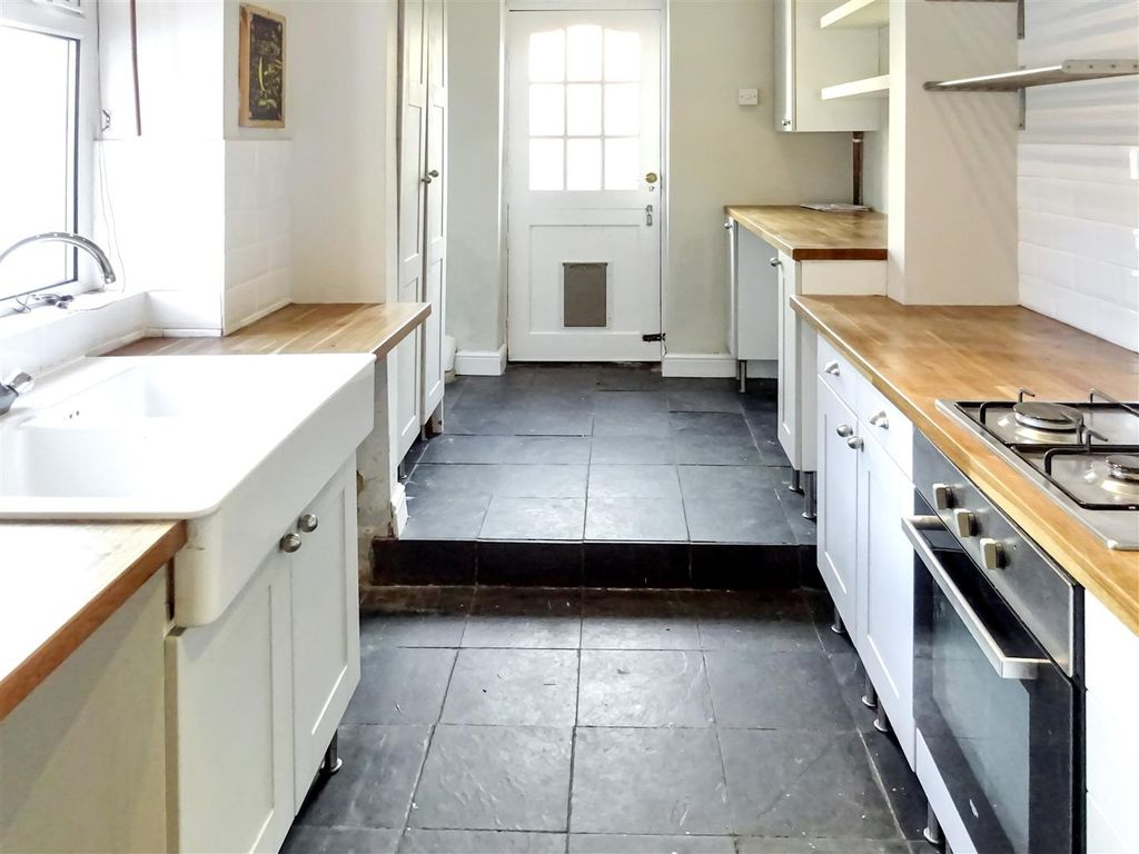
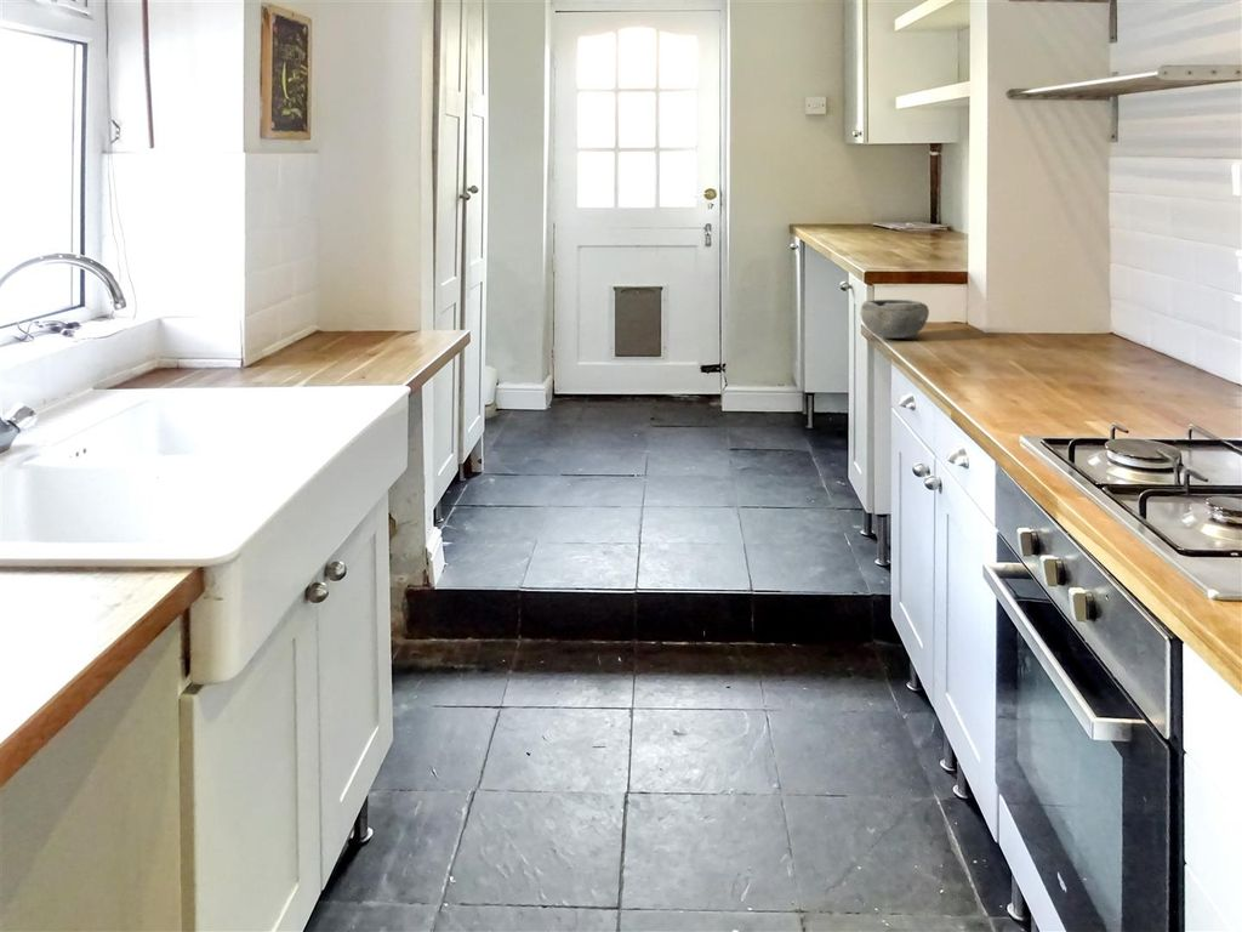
+ bowl (898, 318)
